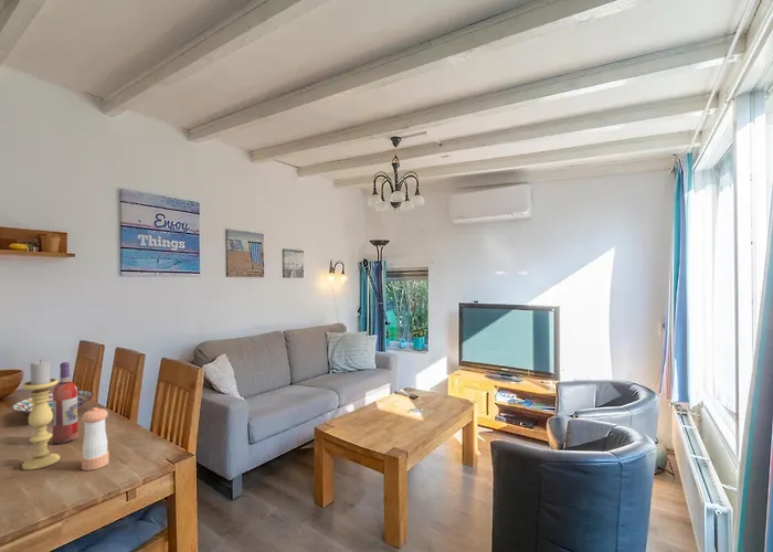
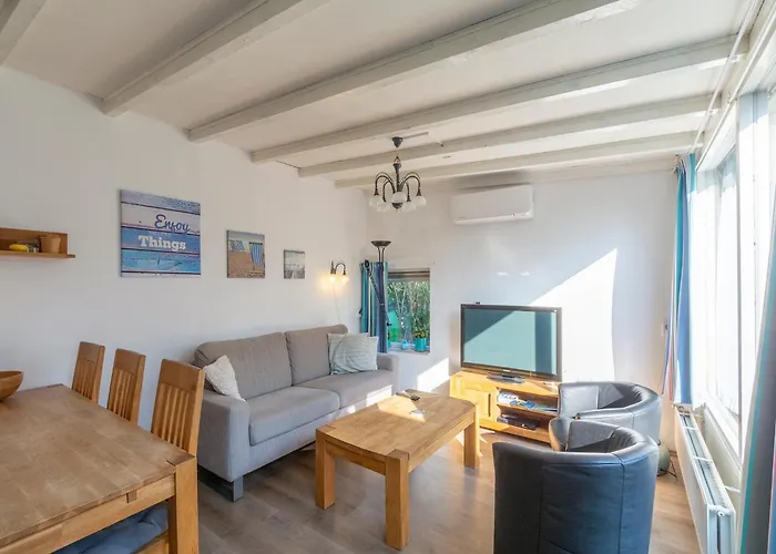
- decorative bowl (52, 407)
- pepper shaker (95, 436)
- candle holder (40, 411)
- wine bottle (65, 401)
